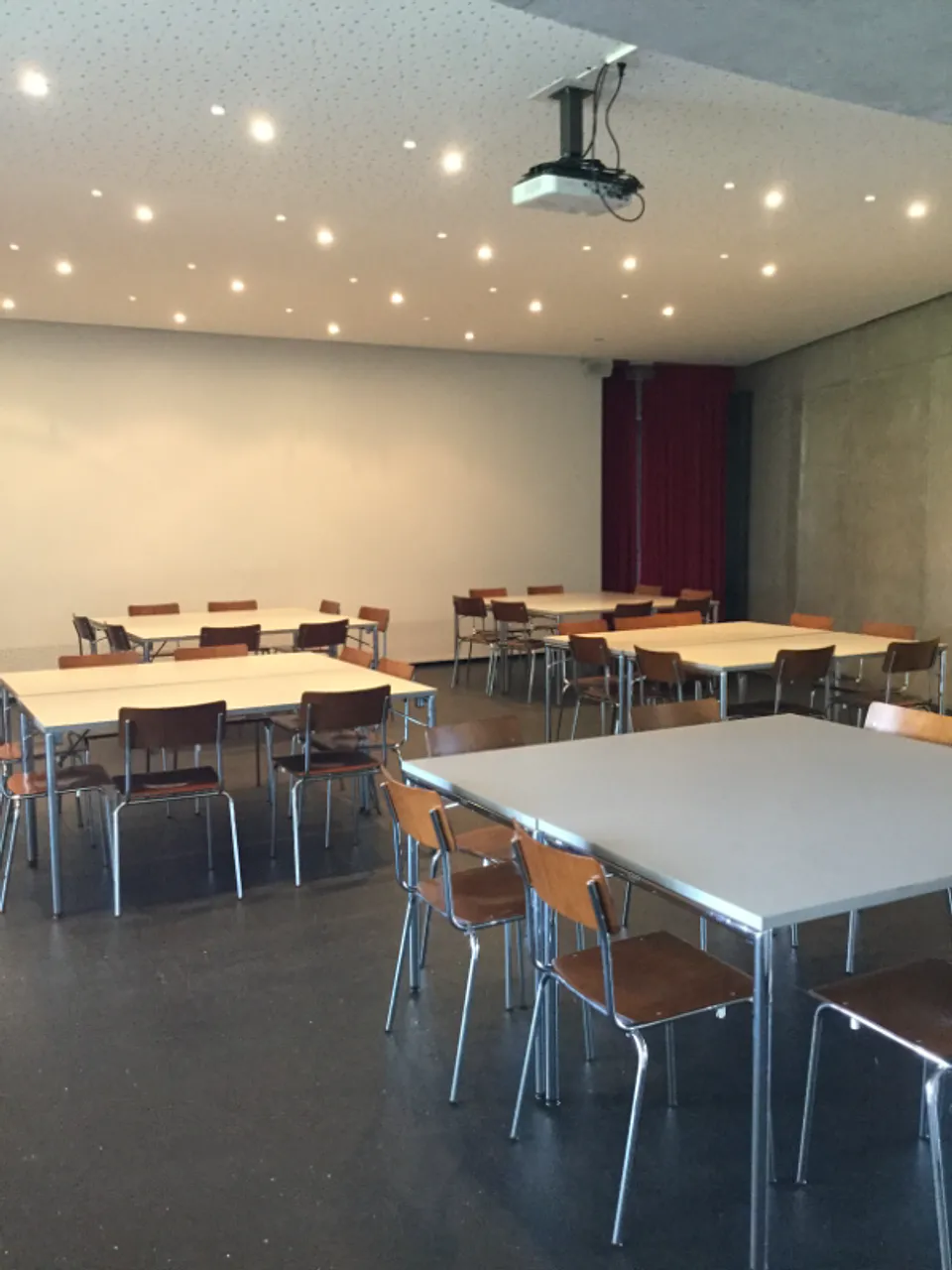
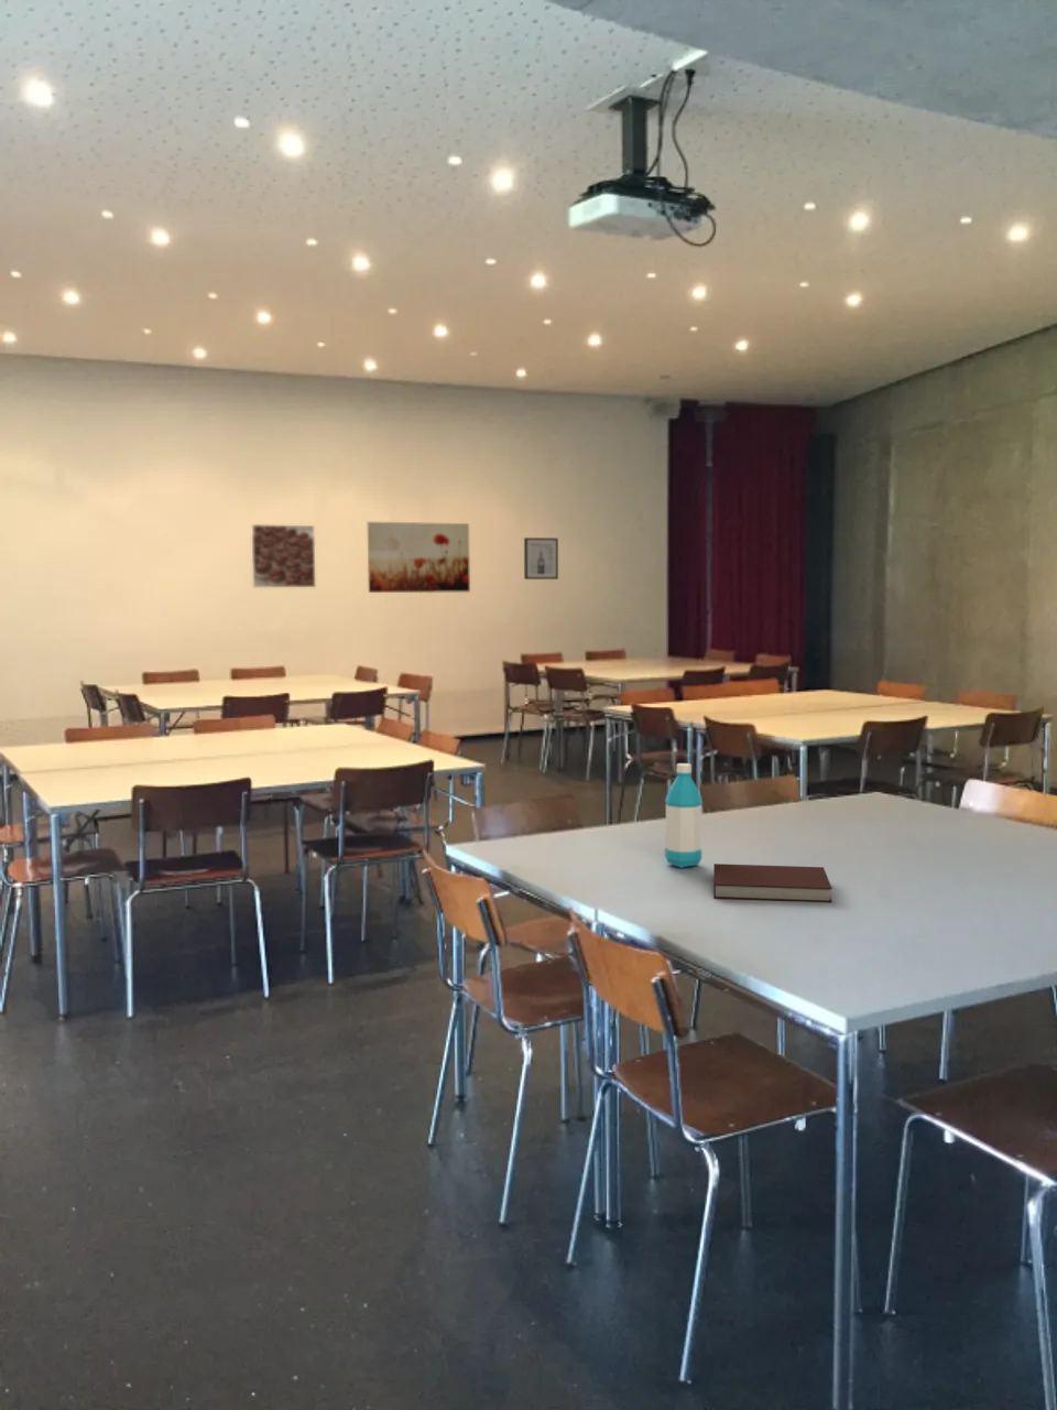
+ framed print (283, 556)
+ wall art (541, 558)
+ wall art (420, 557)
+ water bottle (683, 814)
+ notebook (769, 882)
